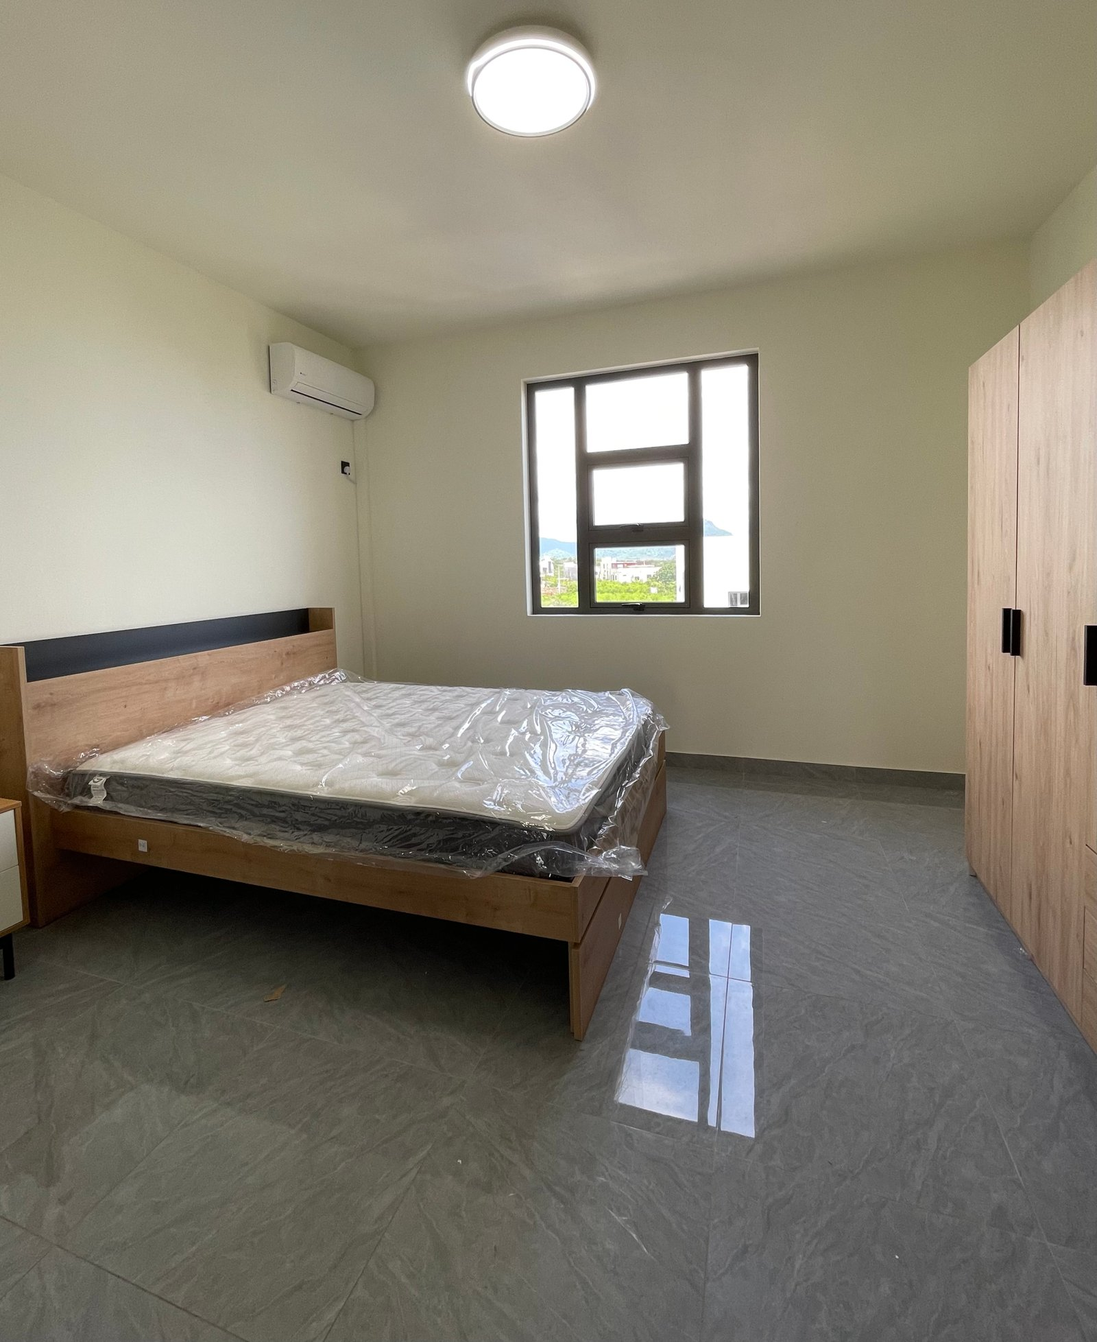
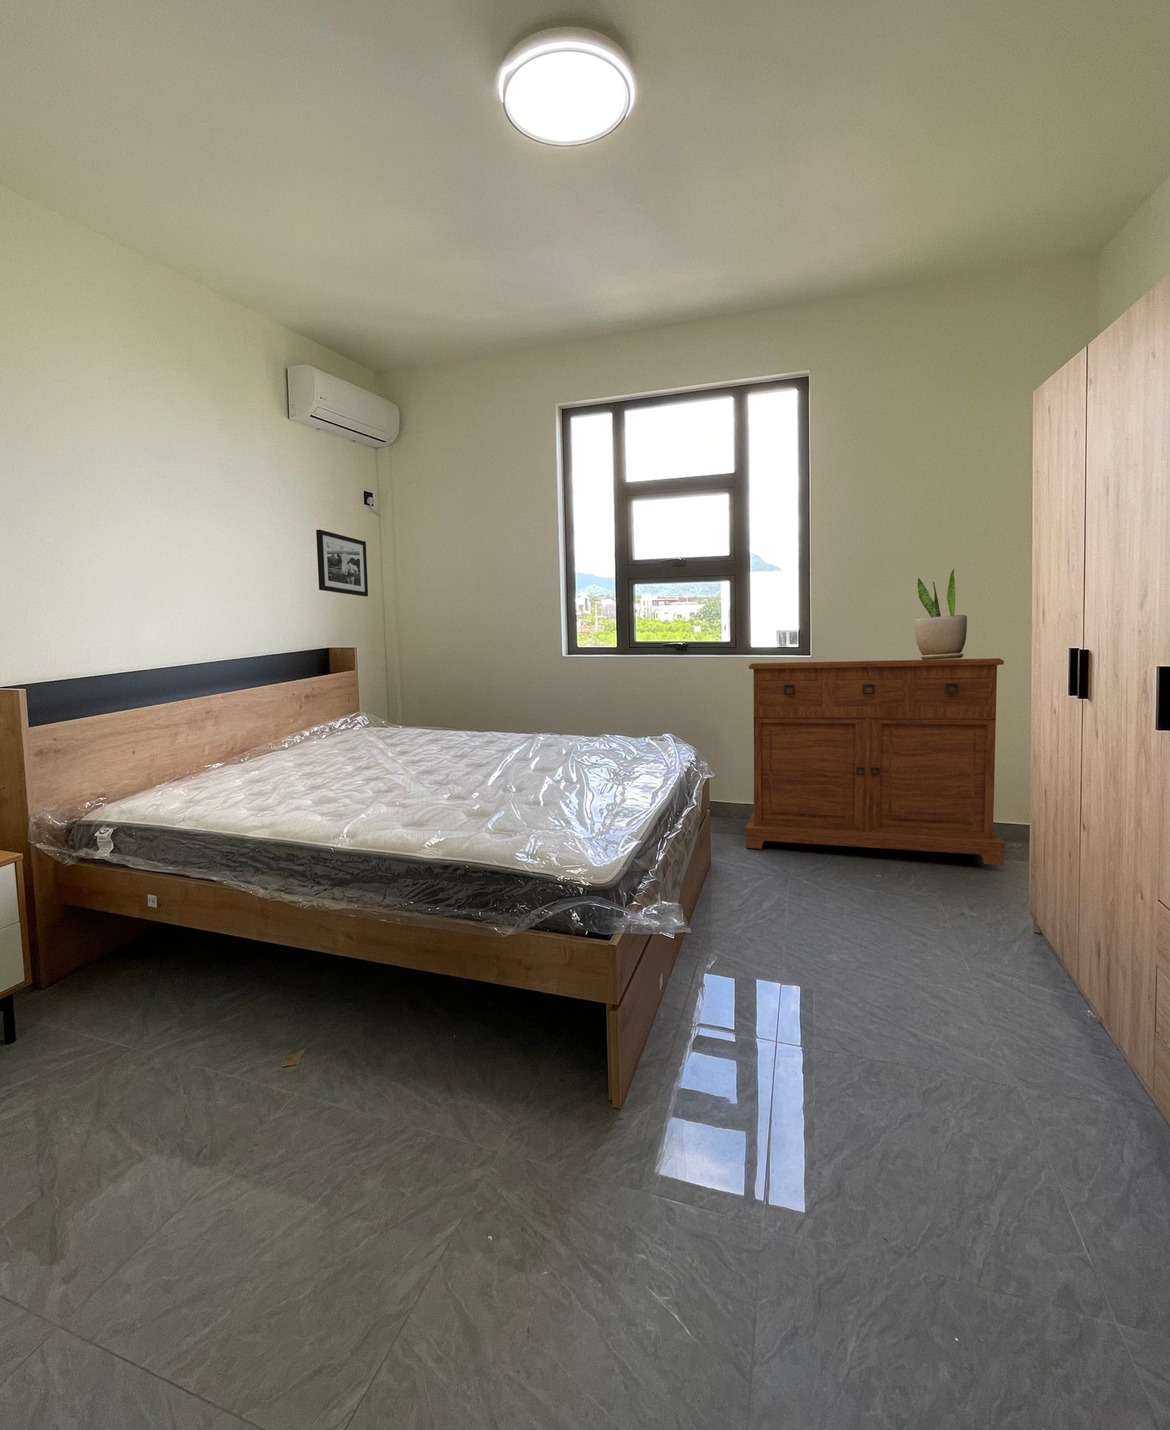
+ potted plant (940, 615)
+ picture frame (343, 564)
+ sideboard (865, 752)
